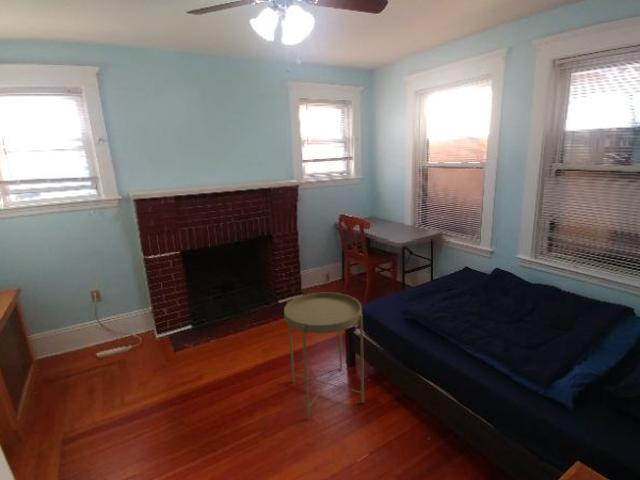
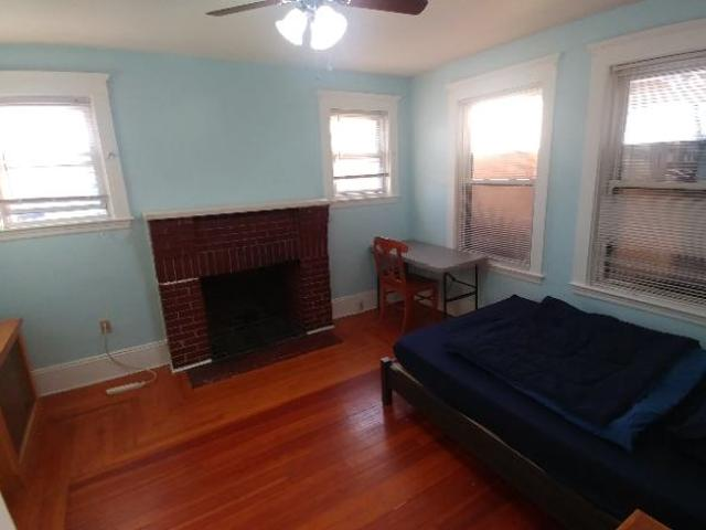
- side table (339, 350)
